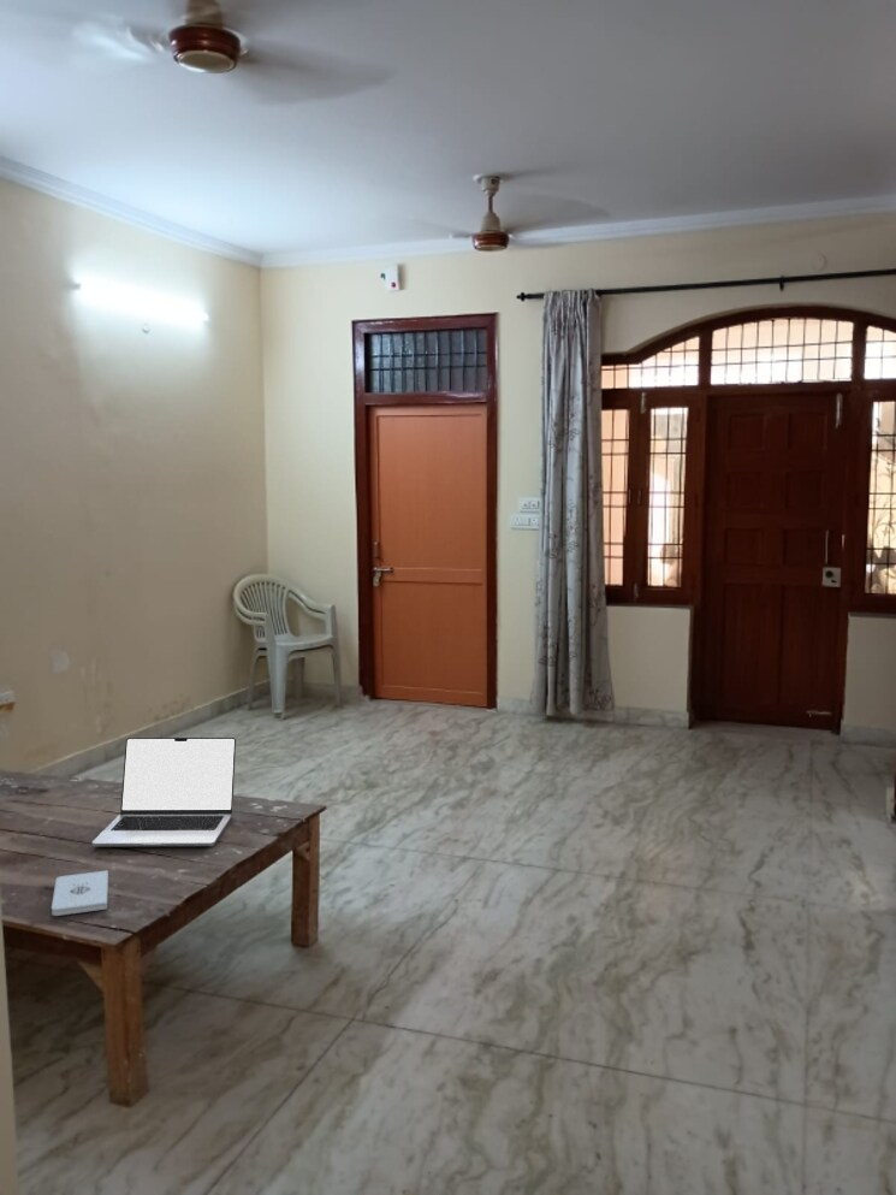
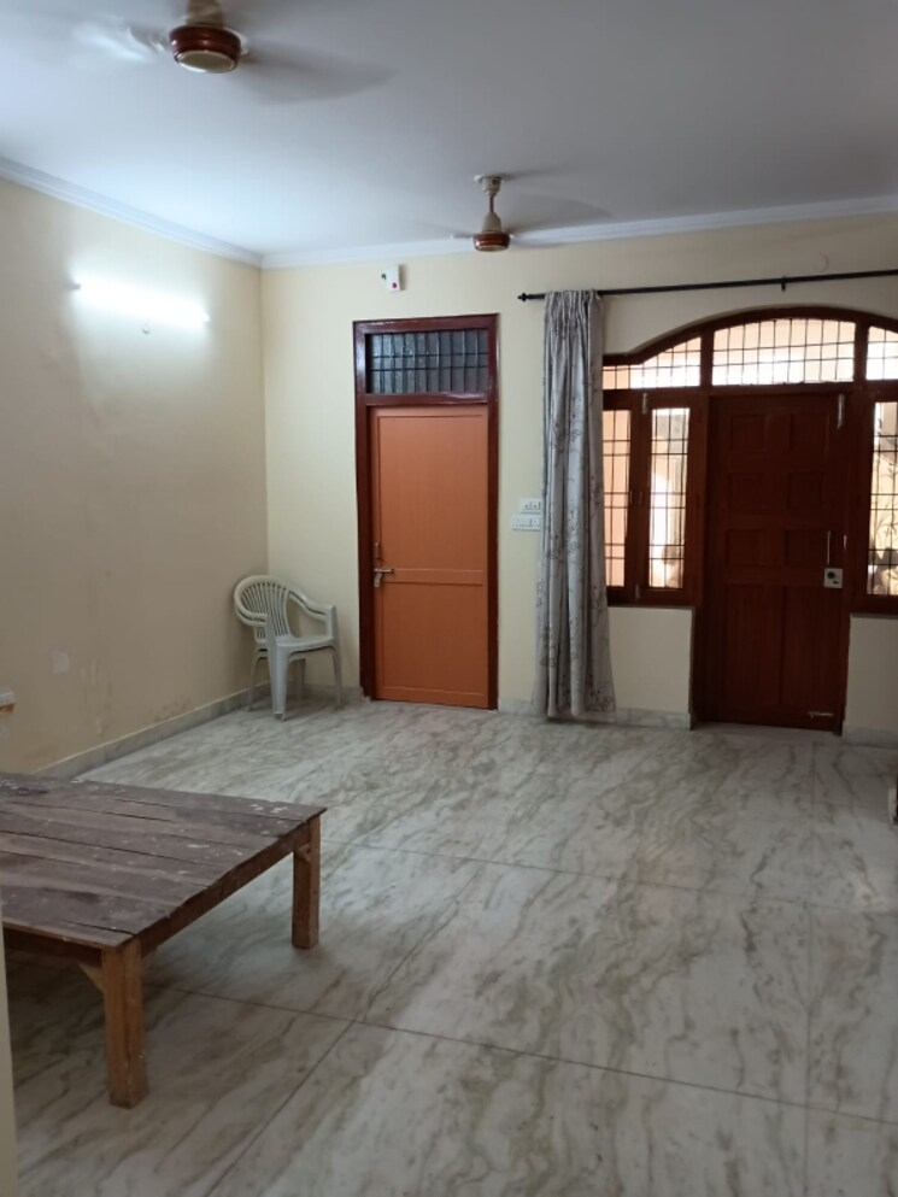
- notepad (81, 892)
- laptop (167, 789)
